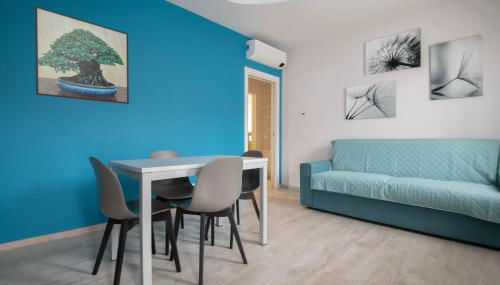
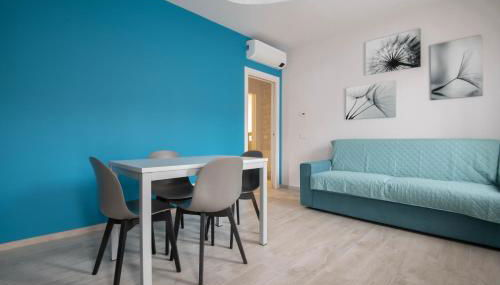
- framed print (87, 60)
